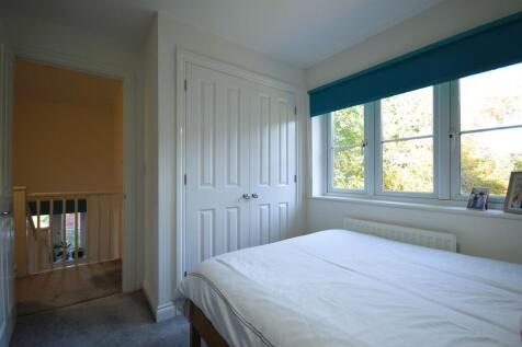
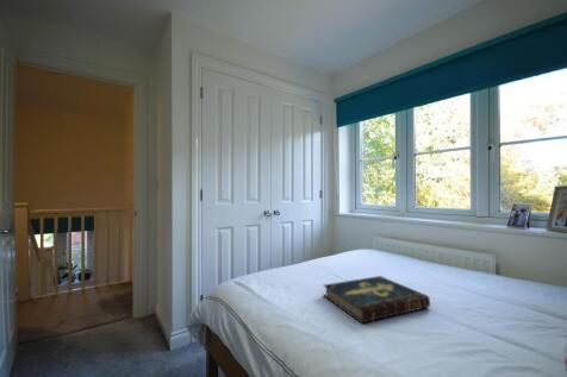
+ book (373, 296)
